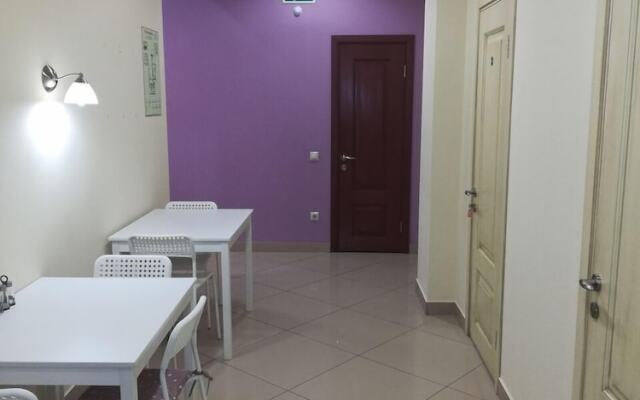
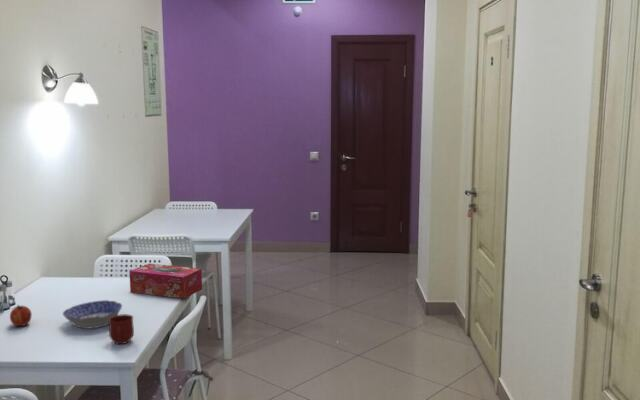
+ fruit (20, 314)
+ mug (120, 331)
+ bowl (93, 315)
+ tissue box (166, 280)
